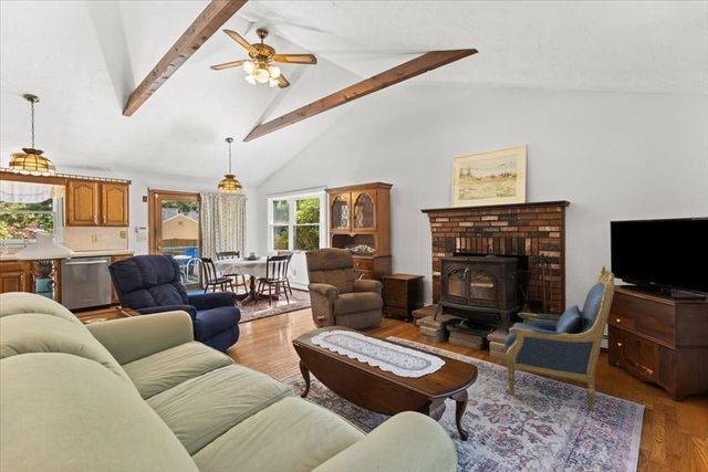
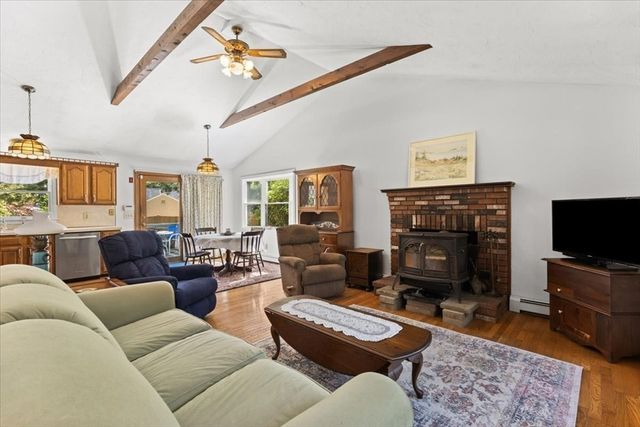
- armchair (556, 327)
